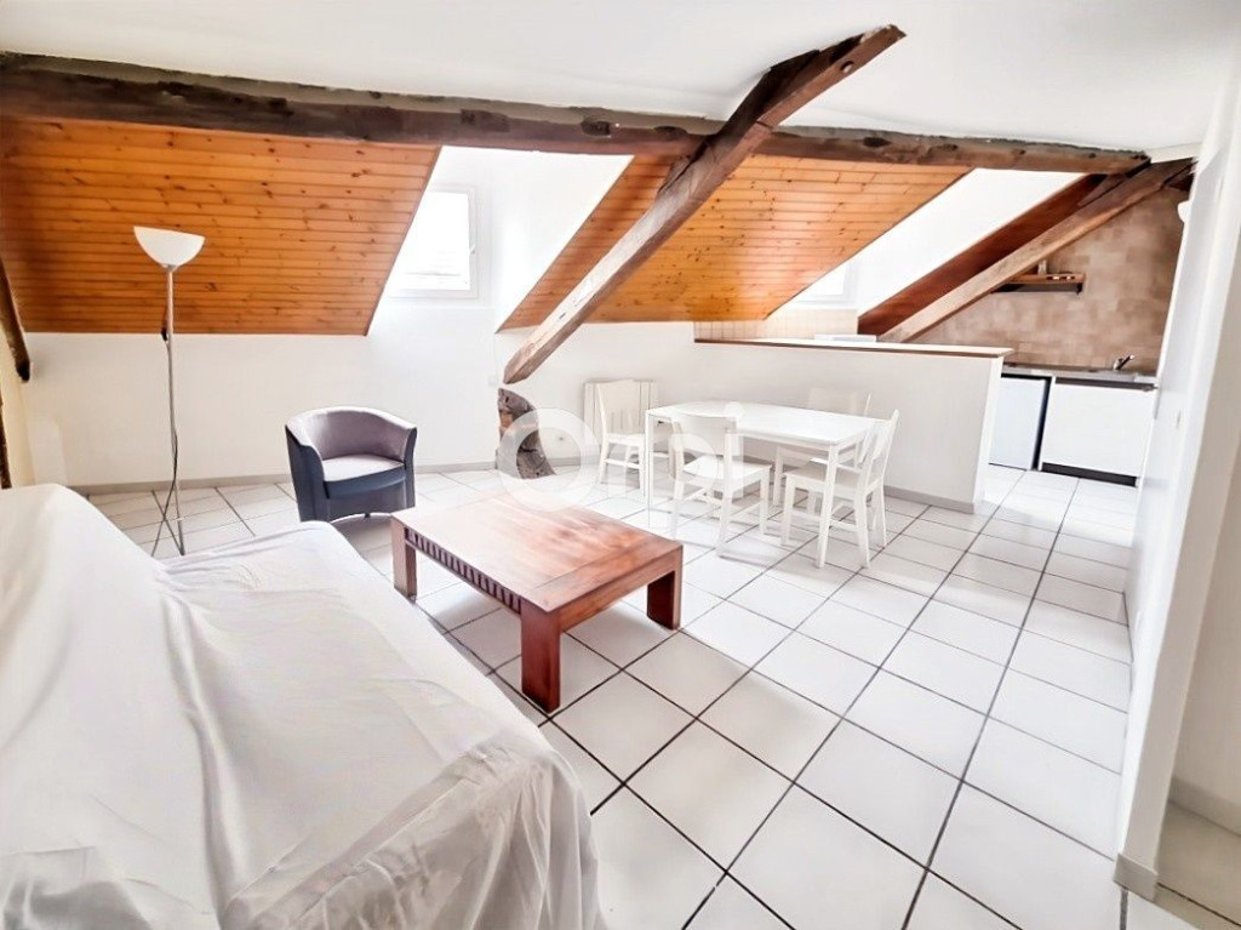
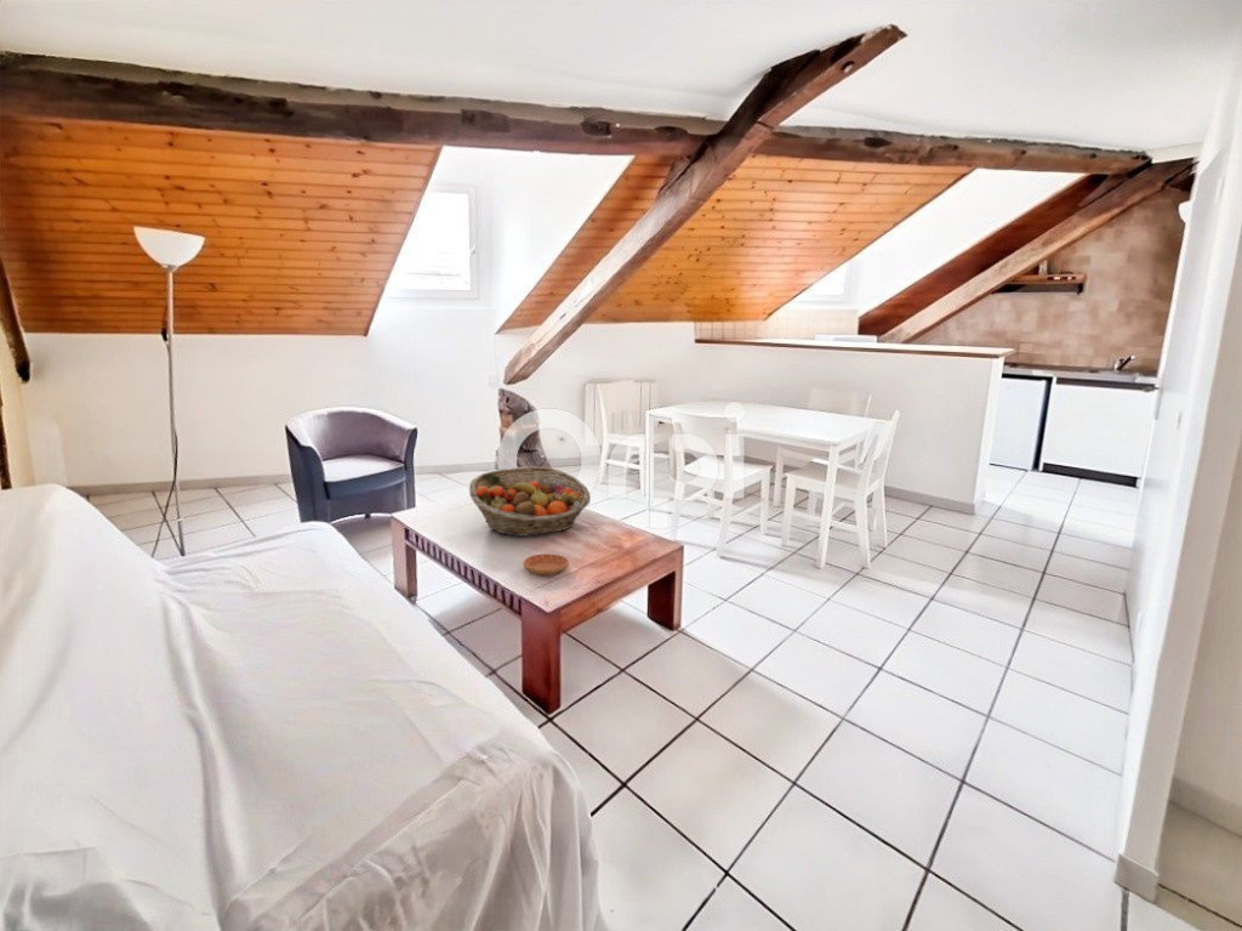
+ fruit basket (530, 500)
+ saucer (546, 564)
